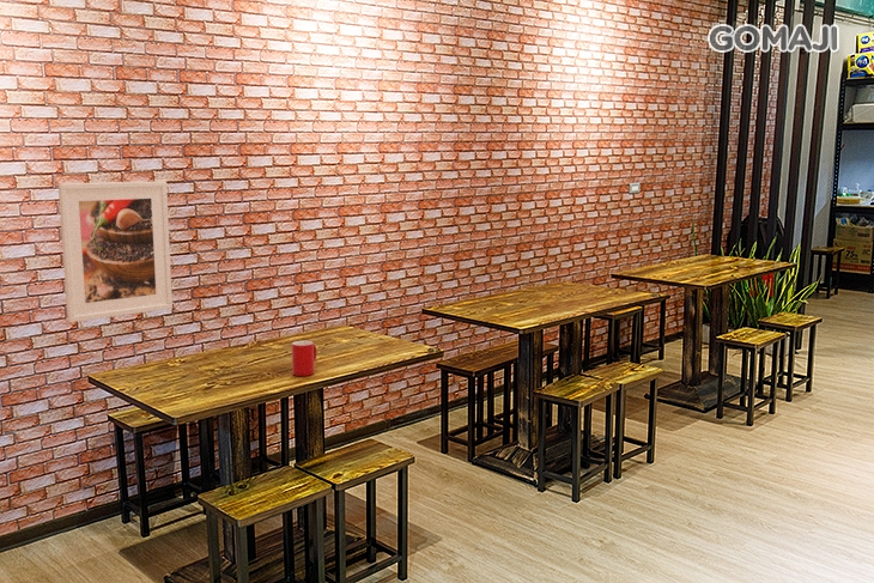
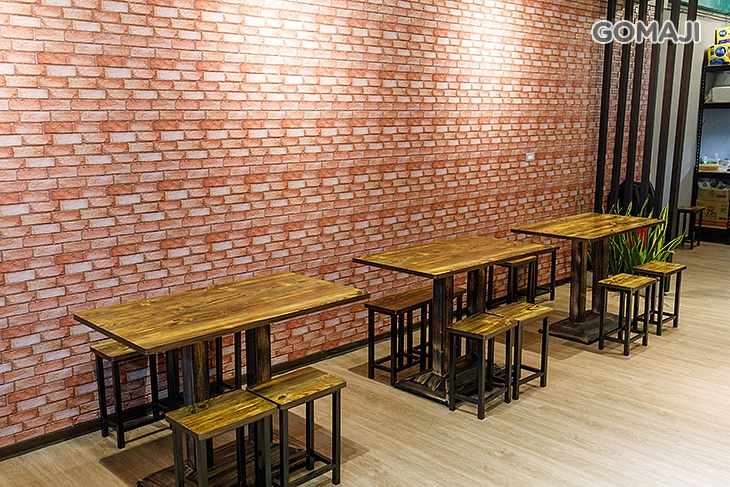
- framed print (117, 249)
- cup (306, 357)
